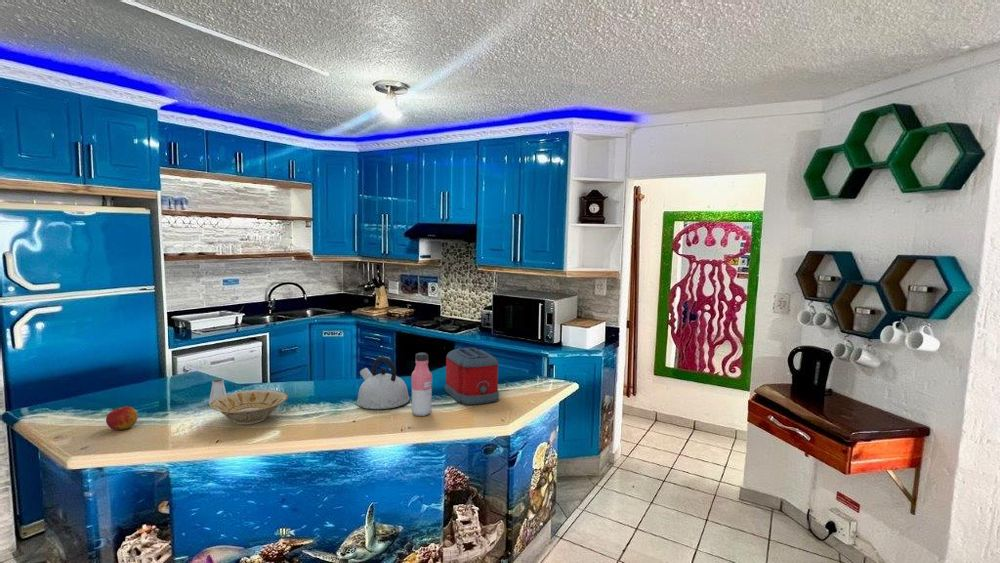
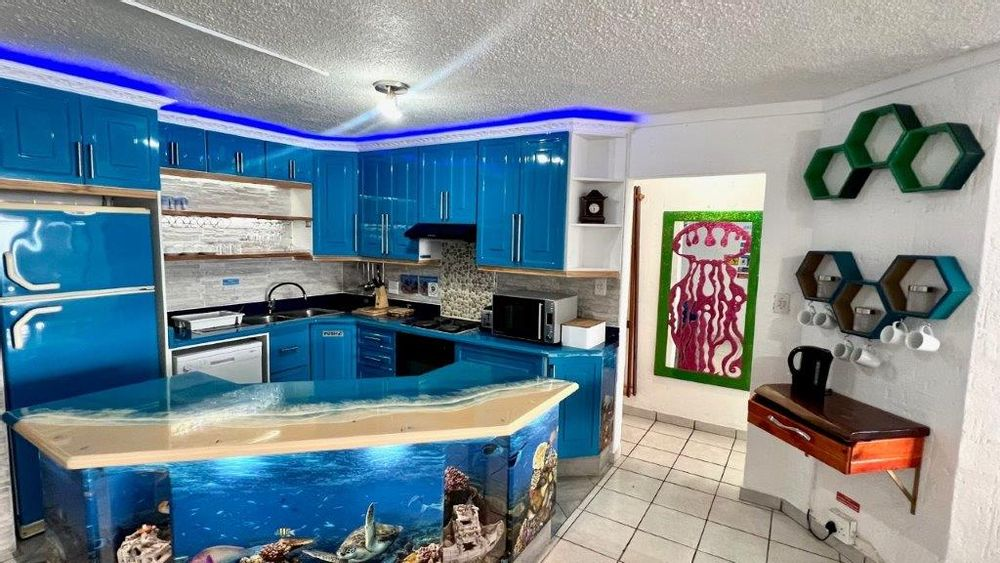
- apple (122, 417)
- saltshaker (218, 390)
- toaster (470, 372)
- kettle (381, 378)
- water bottle (421, 383)
- bowl (250, 409)
